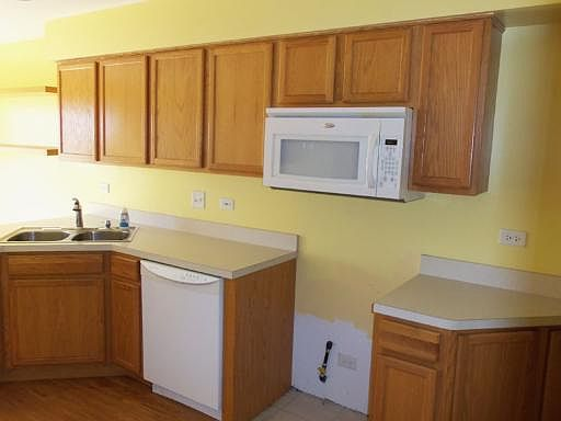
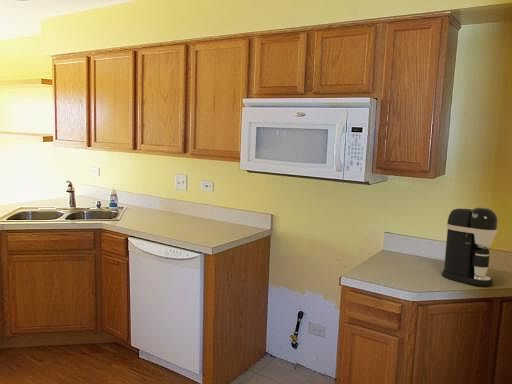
+ coffee maker (469, 243)
